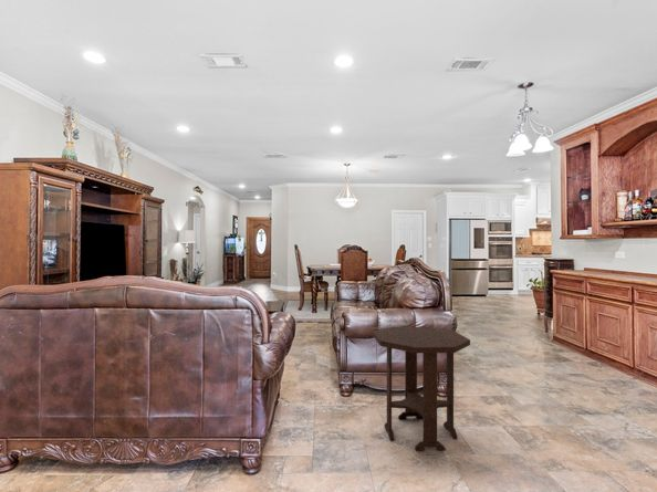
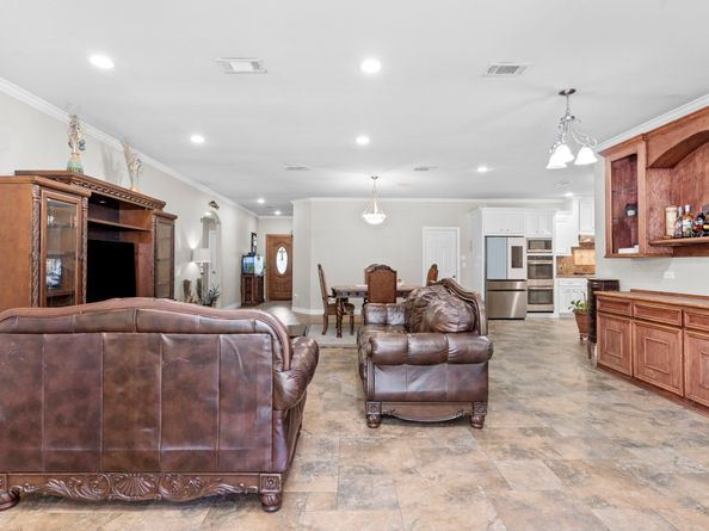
- side table (416, 384)
